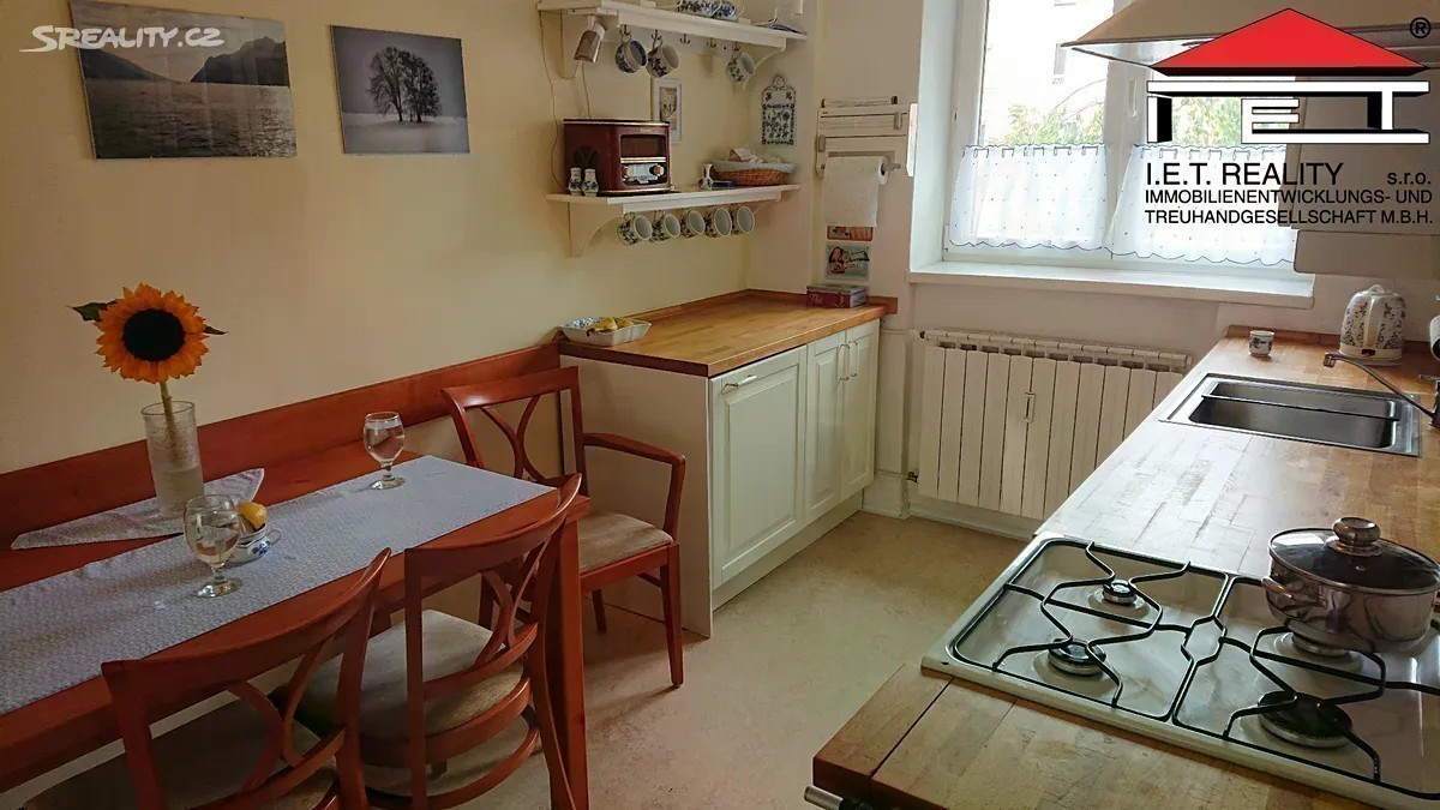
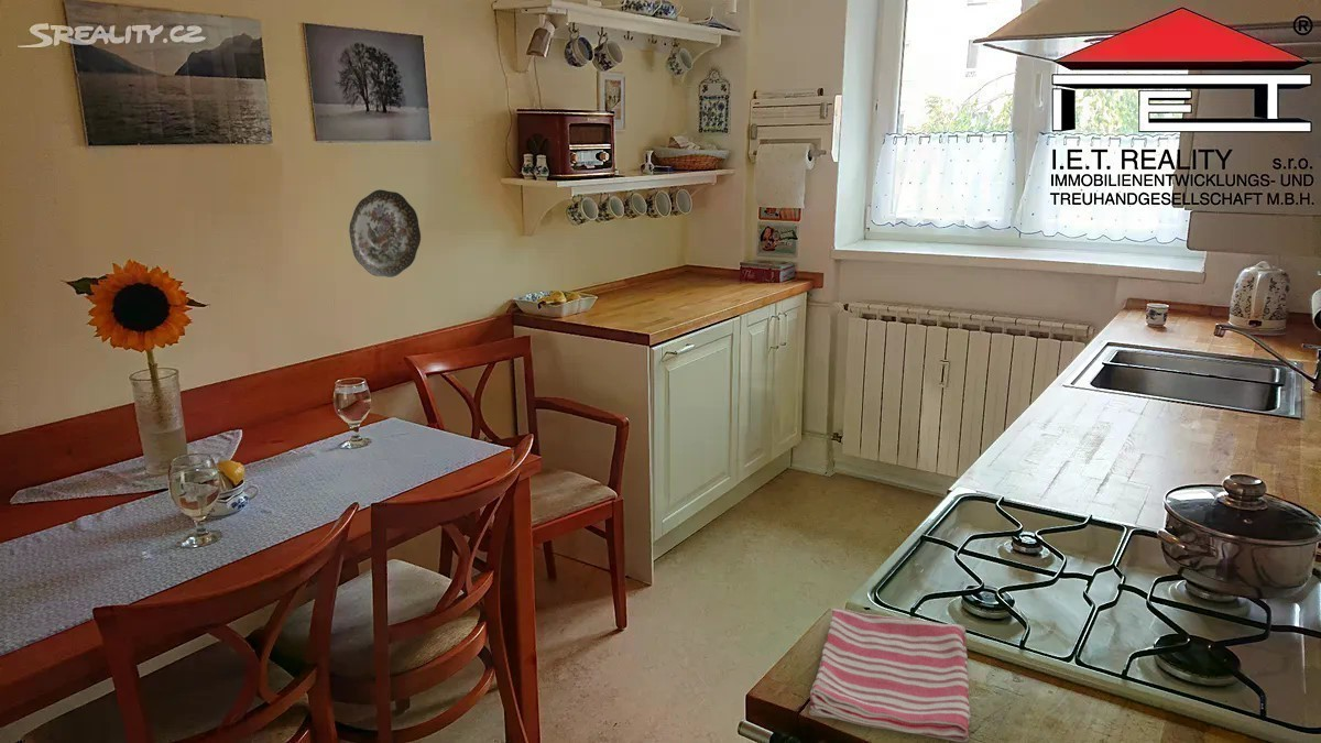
+ dish towel (893, 663)
+ decorative plate (383, 233)
